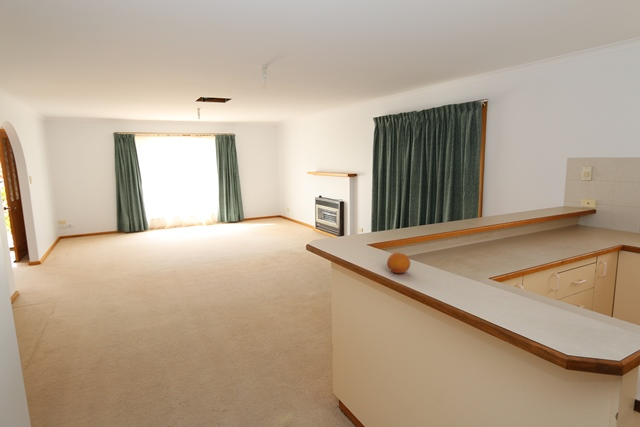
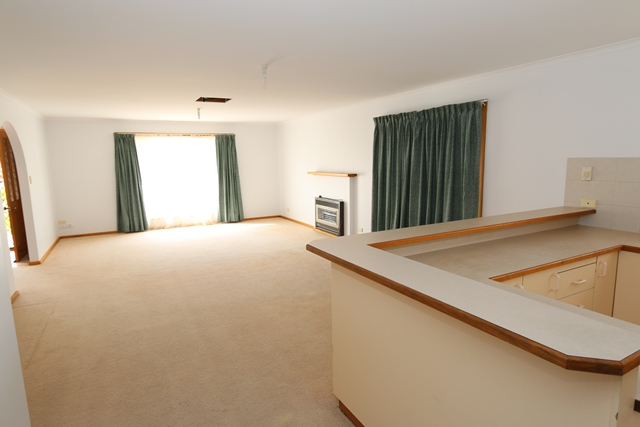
- fruit (398, 262)
